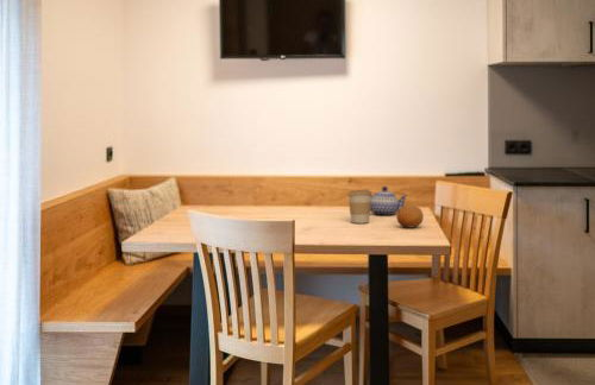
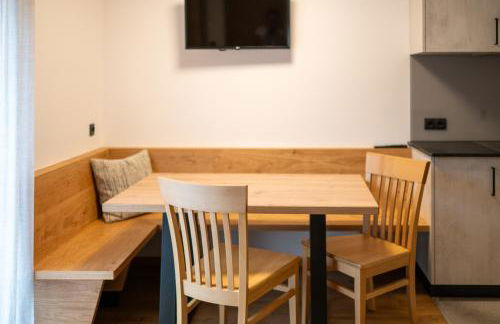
- fruit (409, 216)
- teapot (383, 200)
- coffee cup (359, 206)
